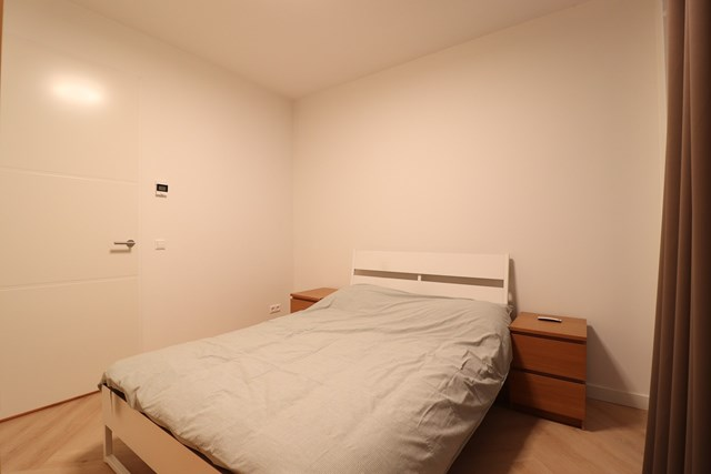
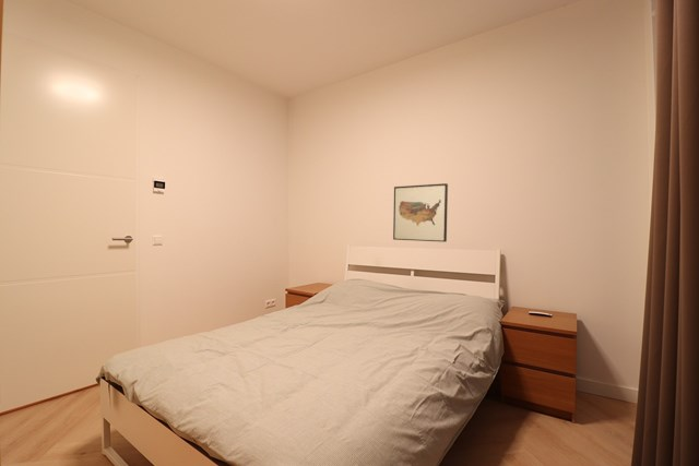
+ wall art (418, 213)
